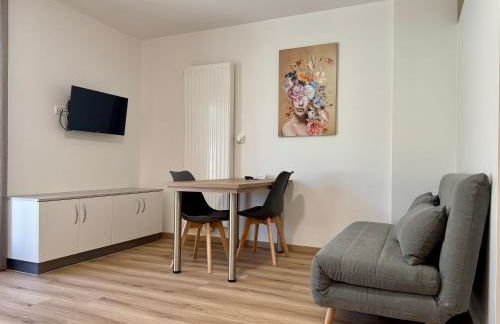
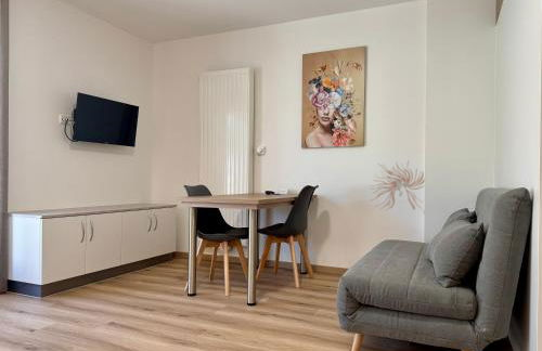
+ wall sculpture (397, 186)
